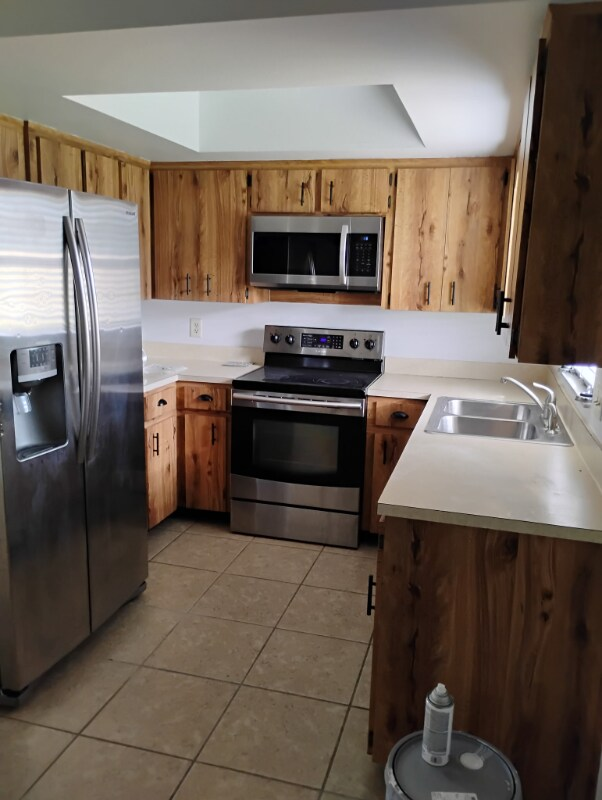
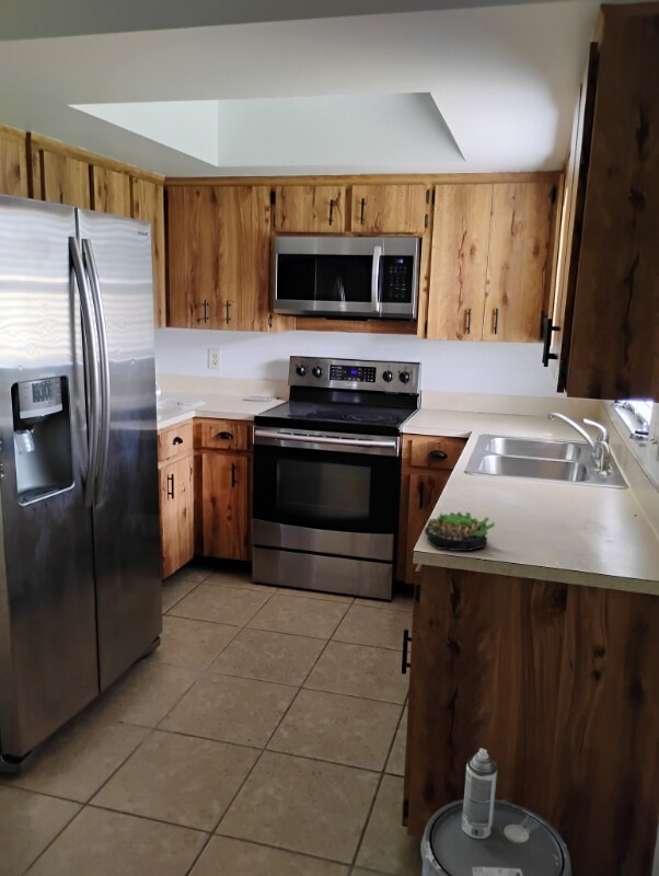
+ succulent plant (459, 527)
